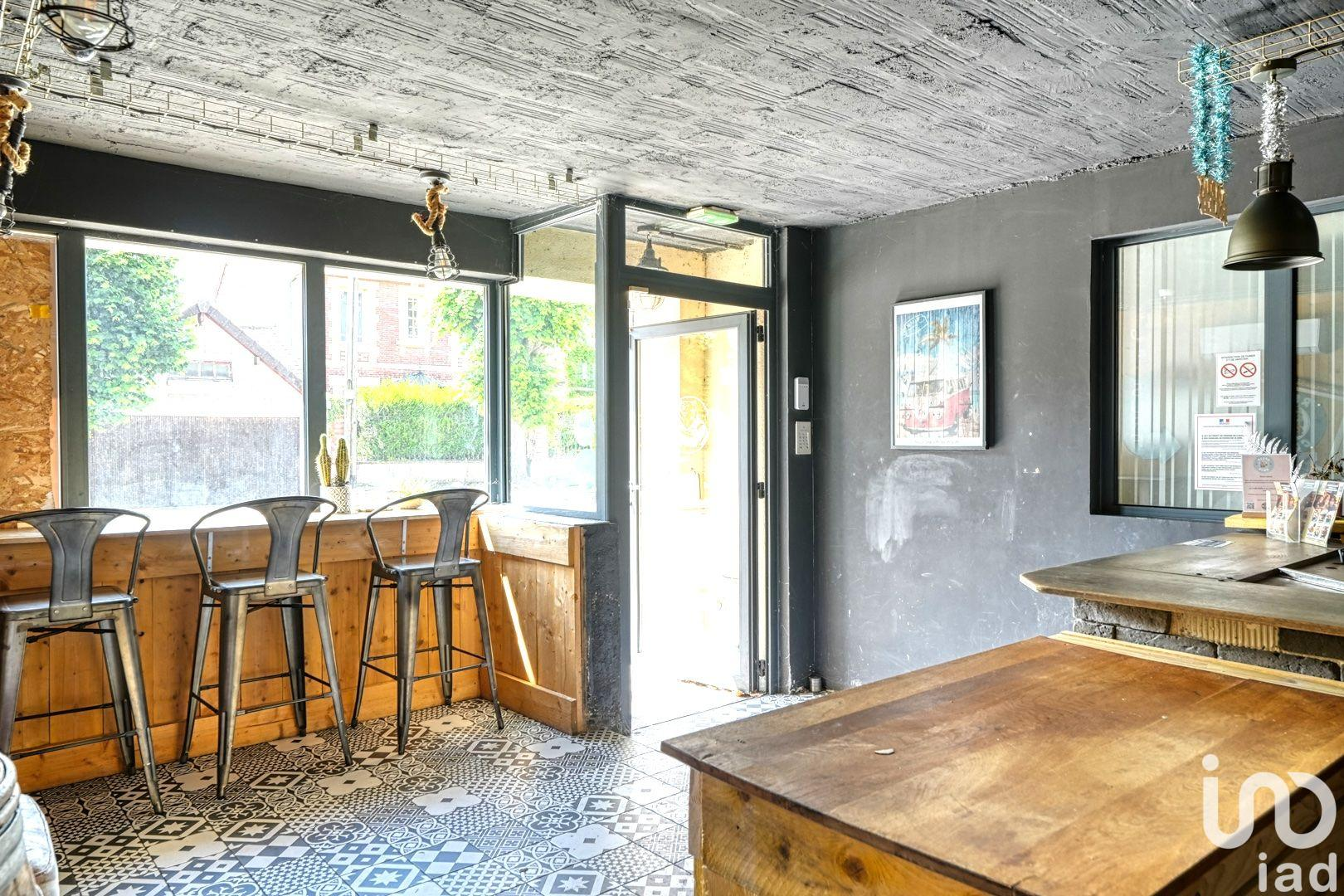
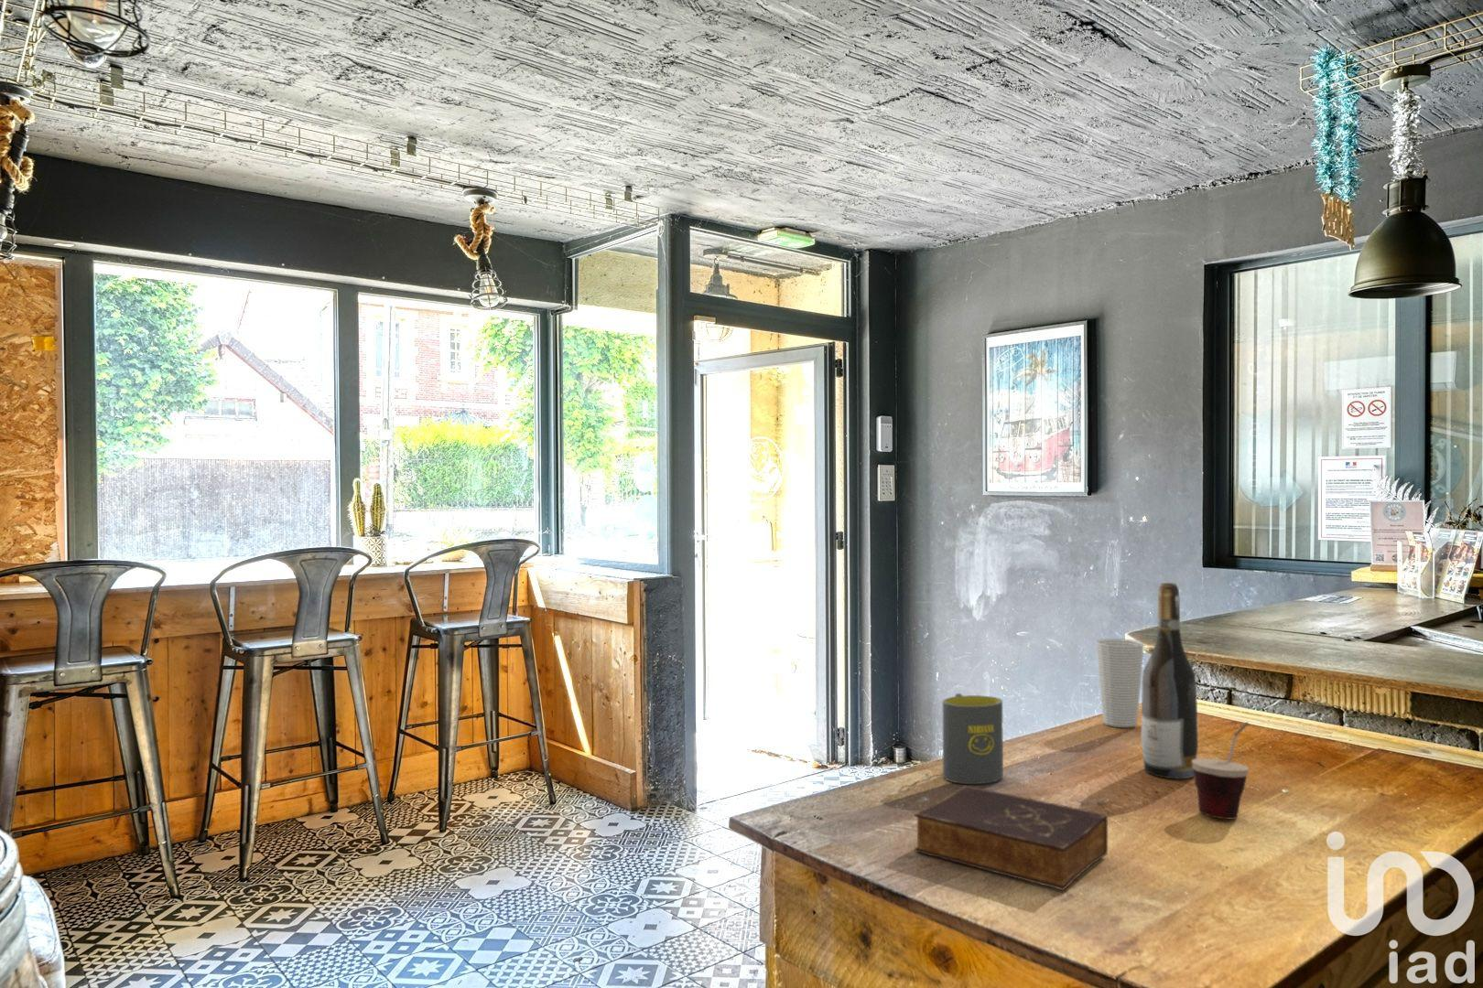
+ cup (1120, 683)
+ mug (970, 737)
+ book (1011, 833)
+ wine bottle (1169, 677)
+ cup (1228, 770)
